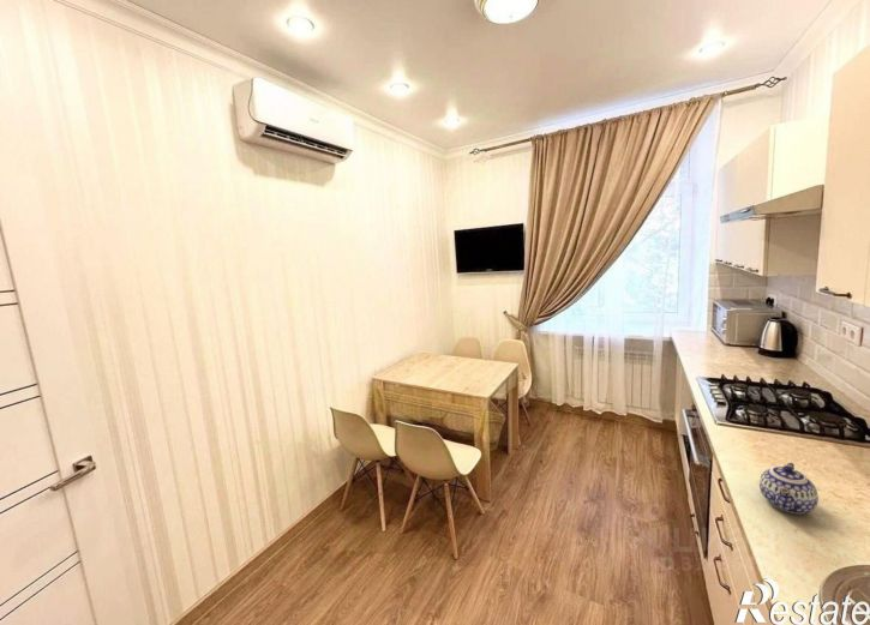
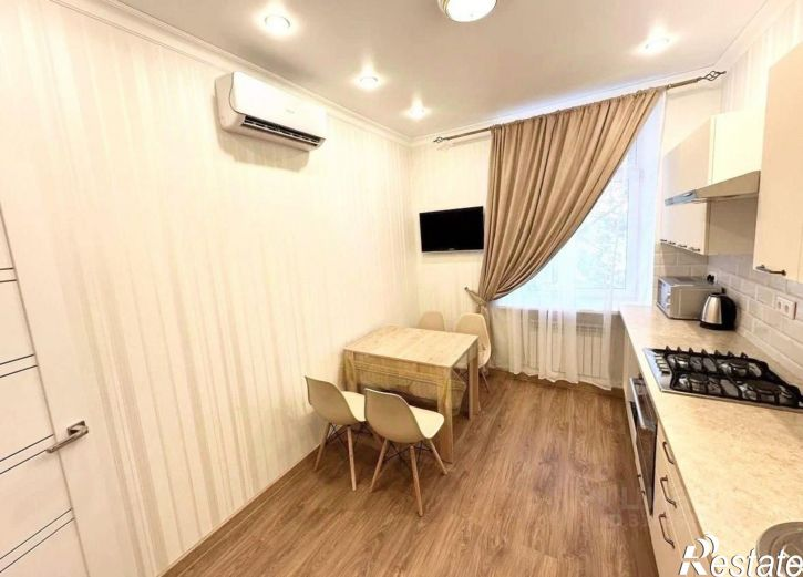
- teapot (787, 485)
